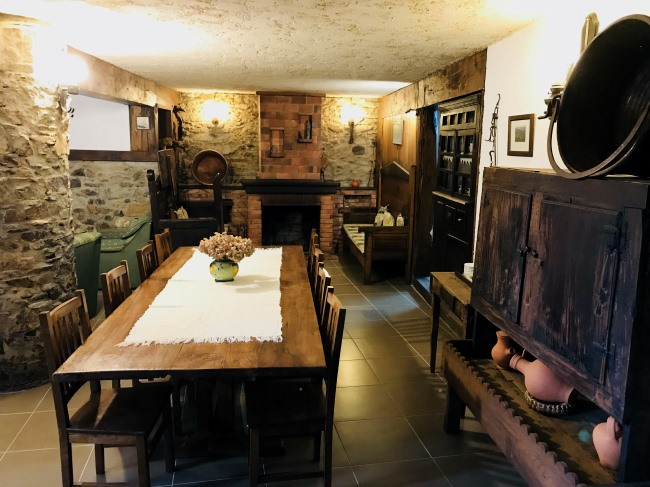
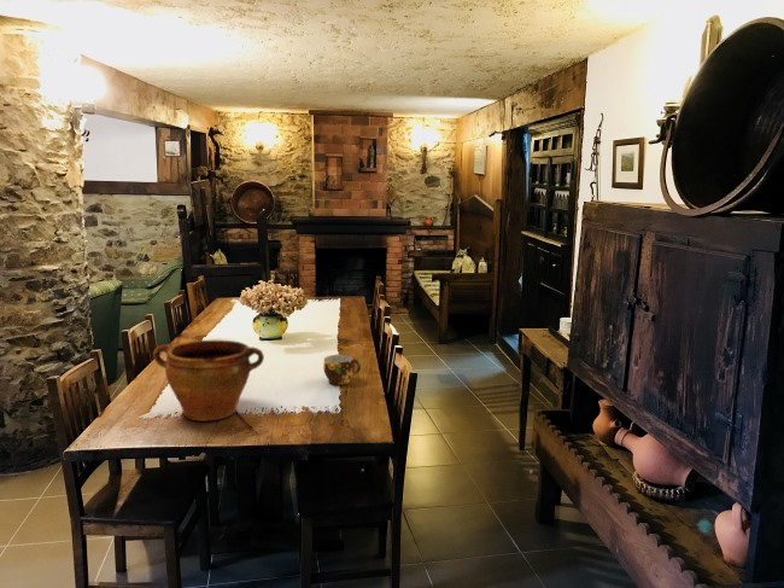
+ cup (340, 369)
+ ceramic pot (209, 379)
